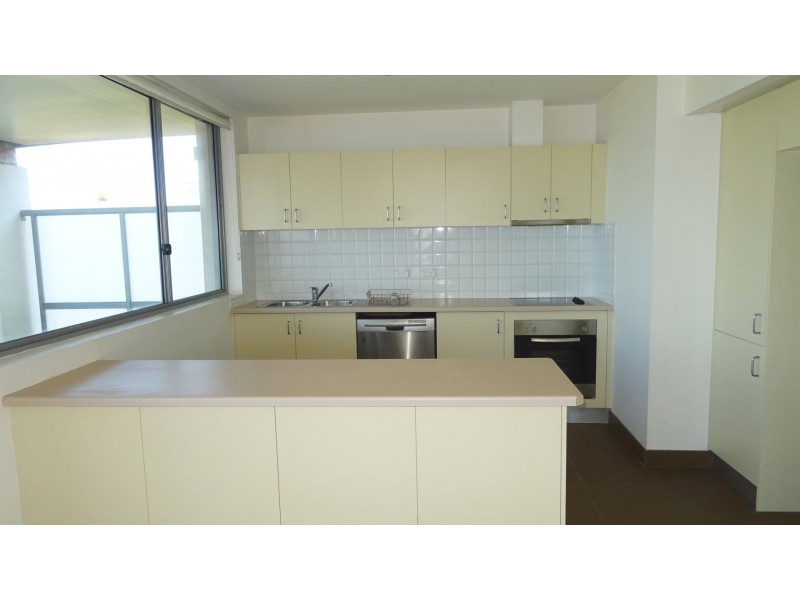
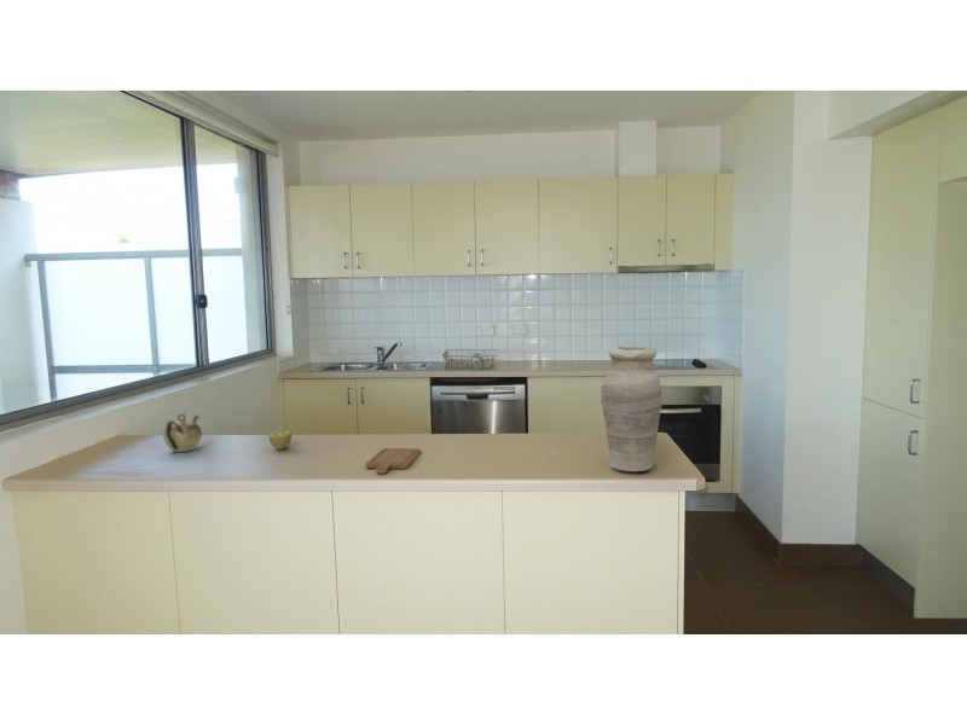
+ chopping board (392, 459)
+ teapot (184, 430)
+ fruit (280, 441)
+ vase (631, 407)
